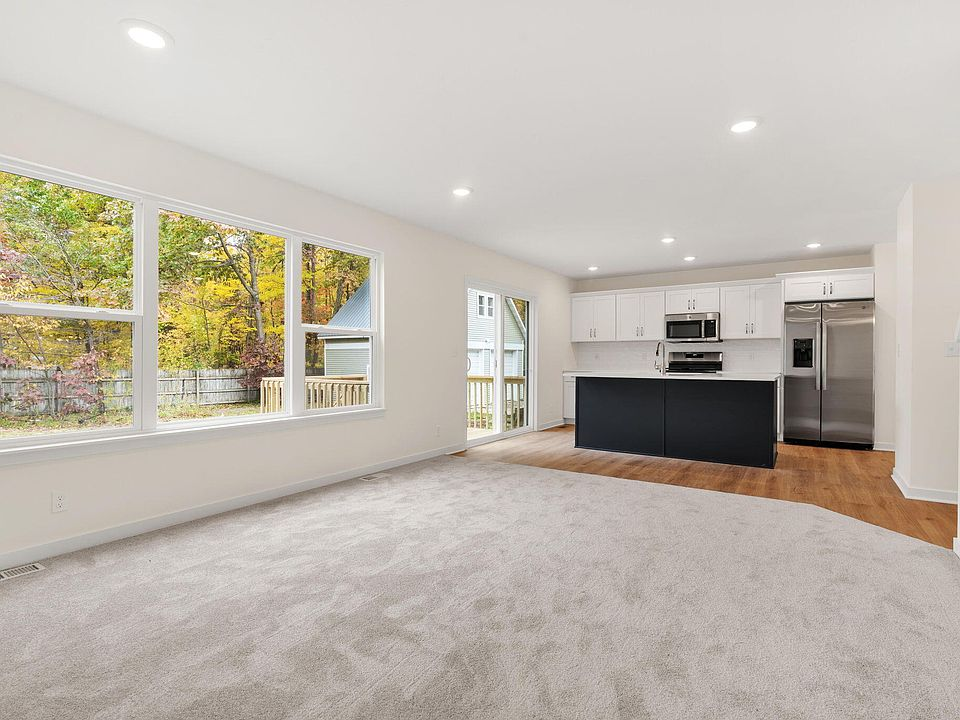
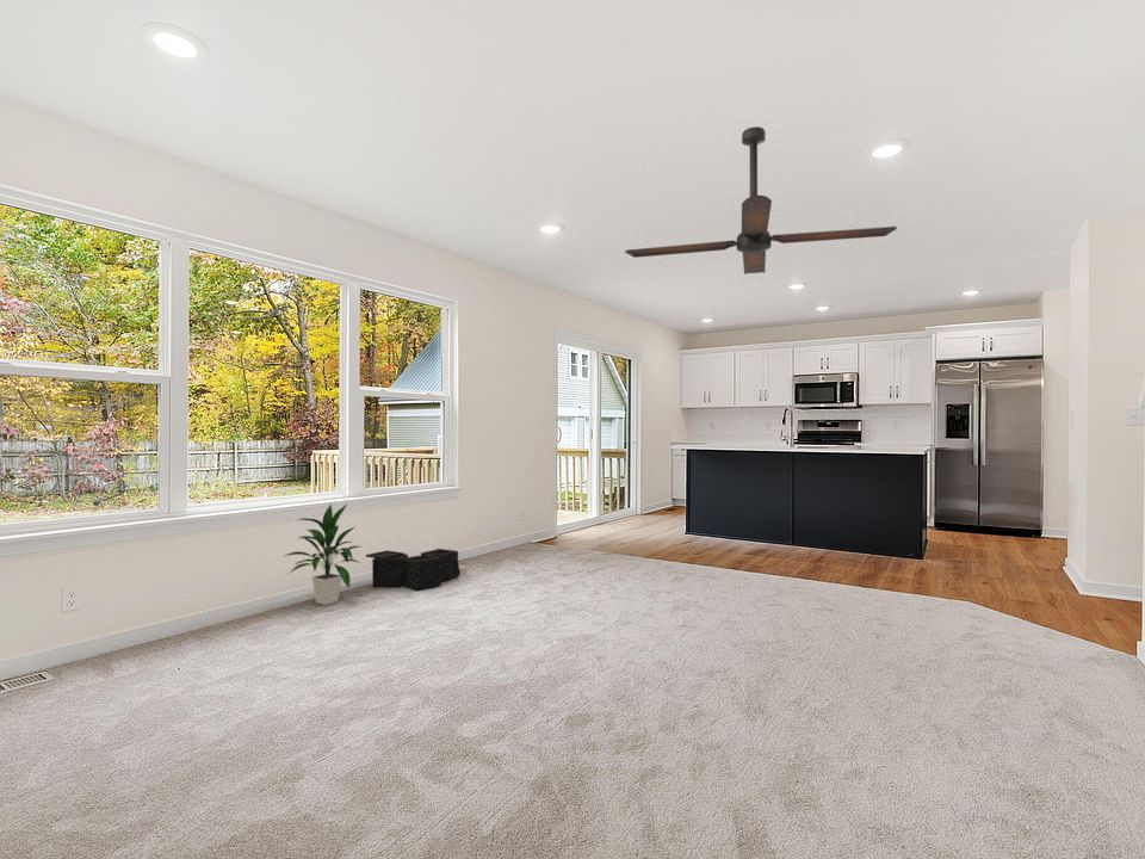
+ indoor plant (327, 554)
+ ceiling fan (753, 191)
+ storage bin (419, 566)
